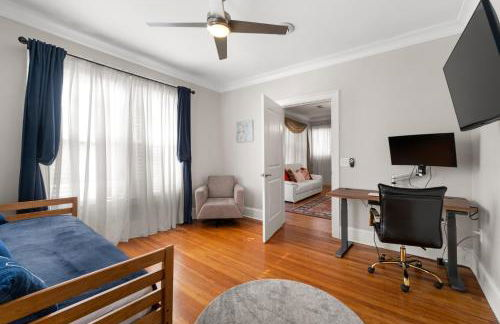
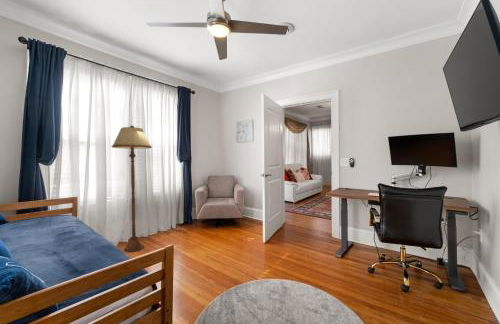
+ floor lamp (133, 187)
